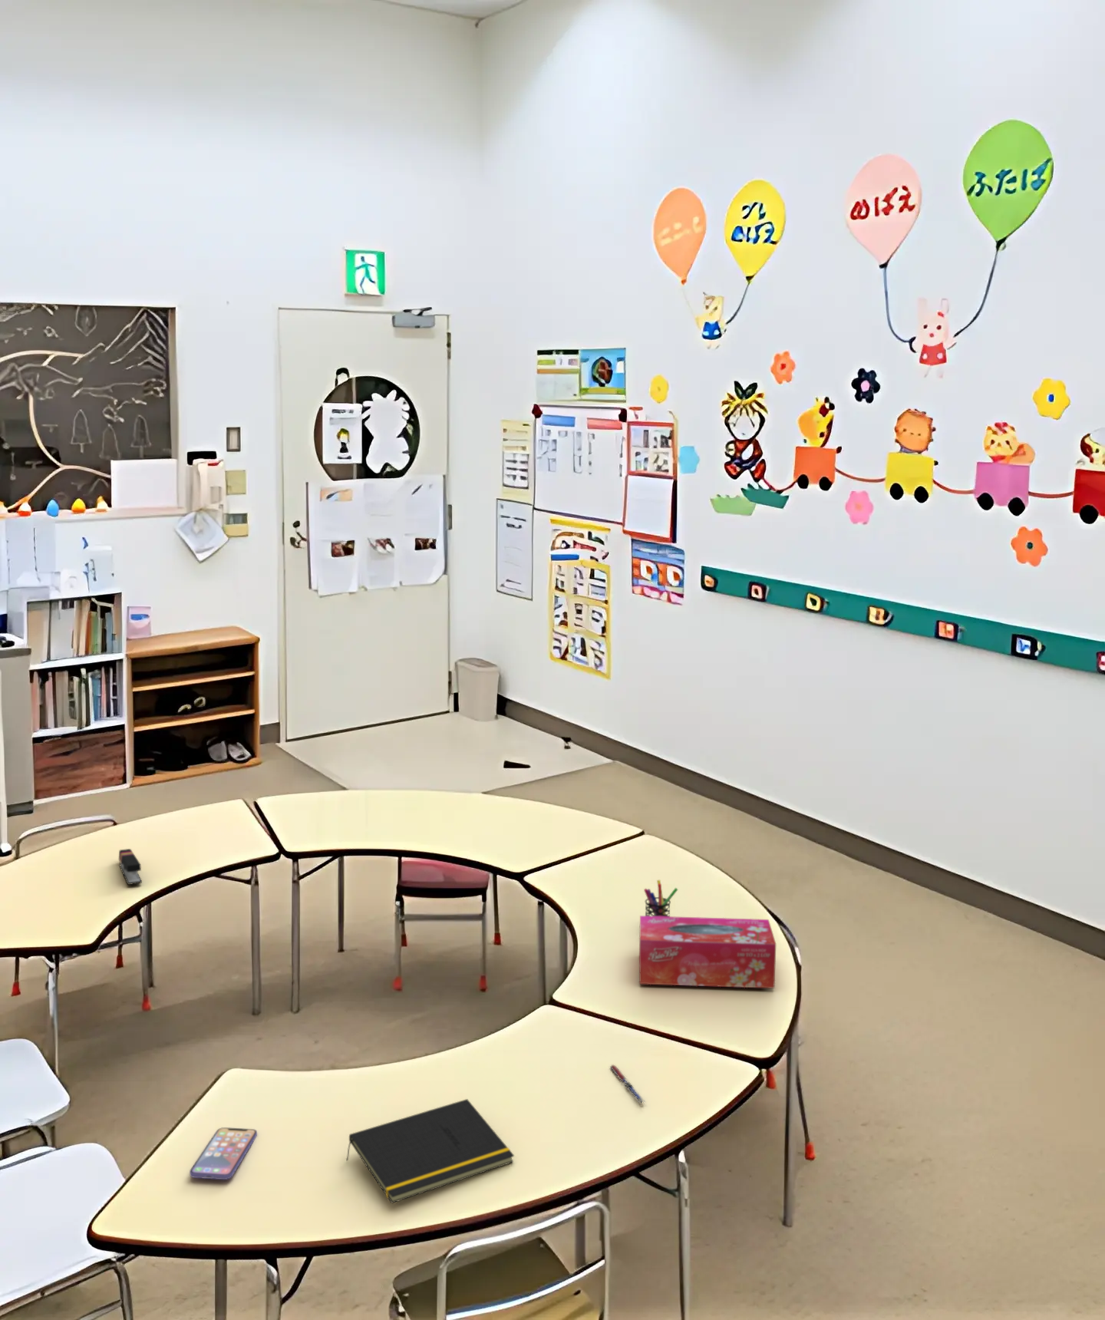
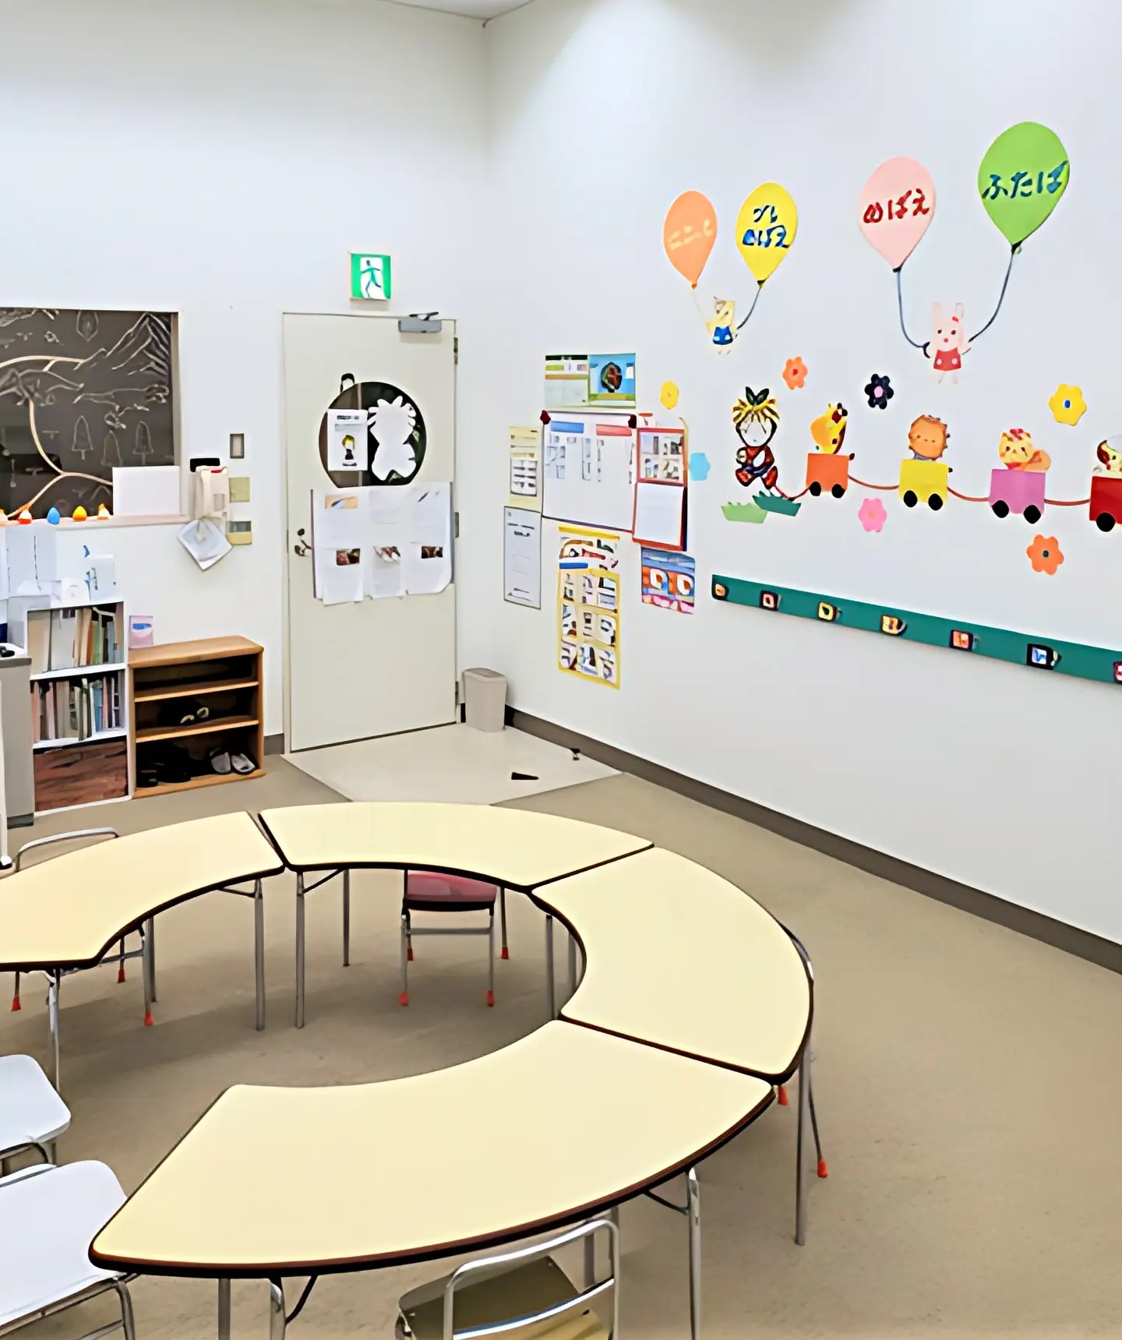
- pen holder (661, 906)
- stapler (129, 864)
- smartphone (224, 1152)
- pen (627, 1083)
- tissue box (705, 951)
- notepad (431, 1148)
